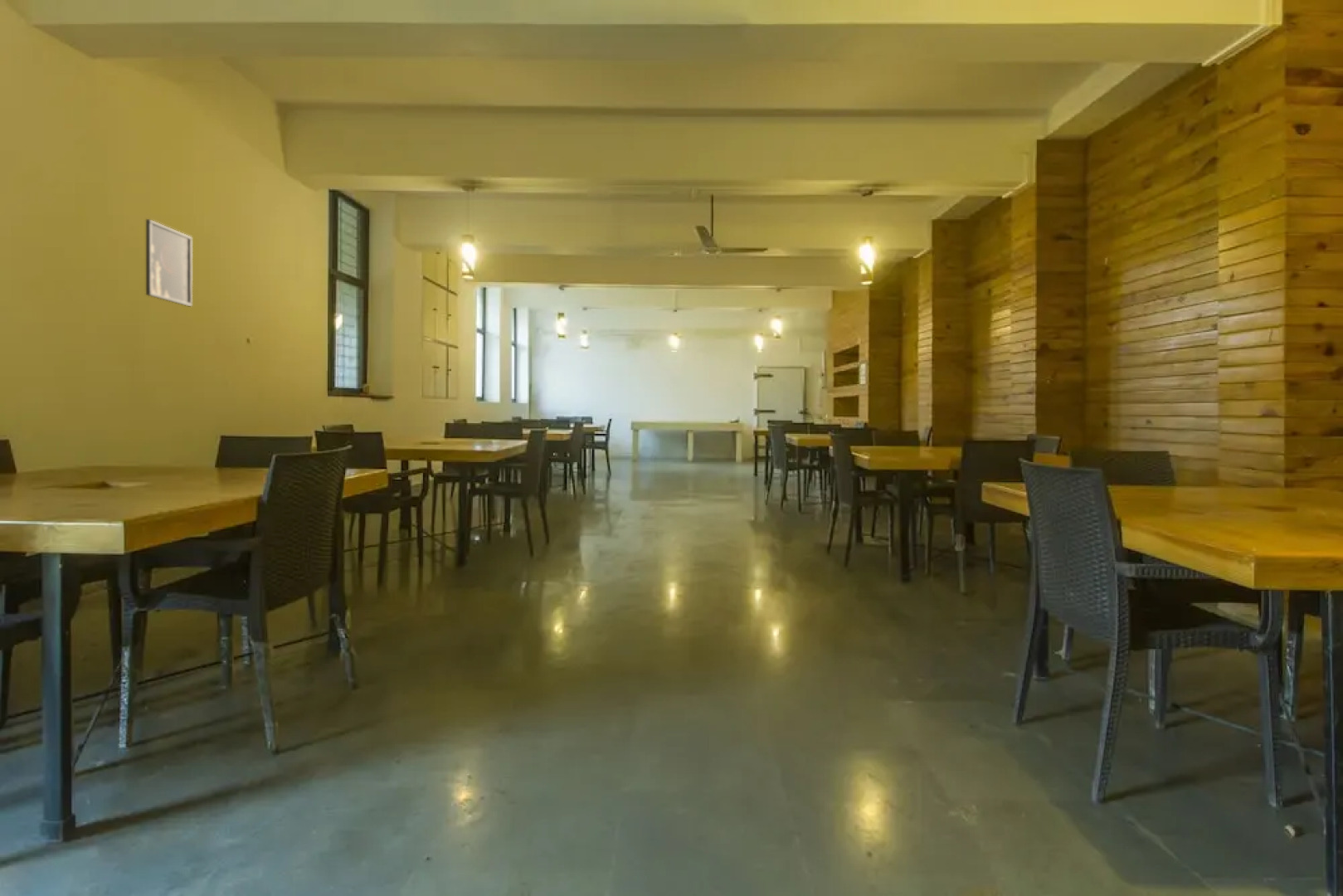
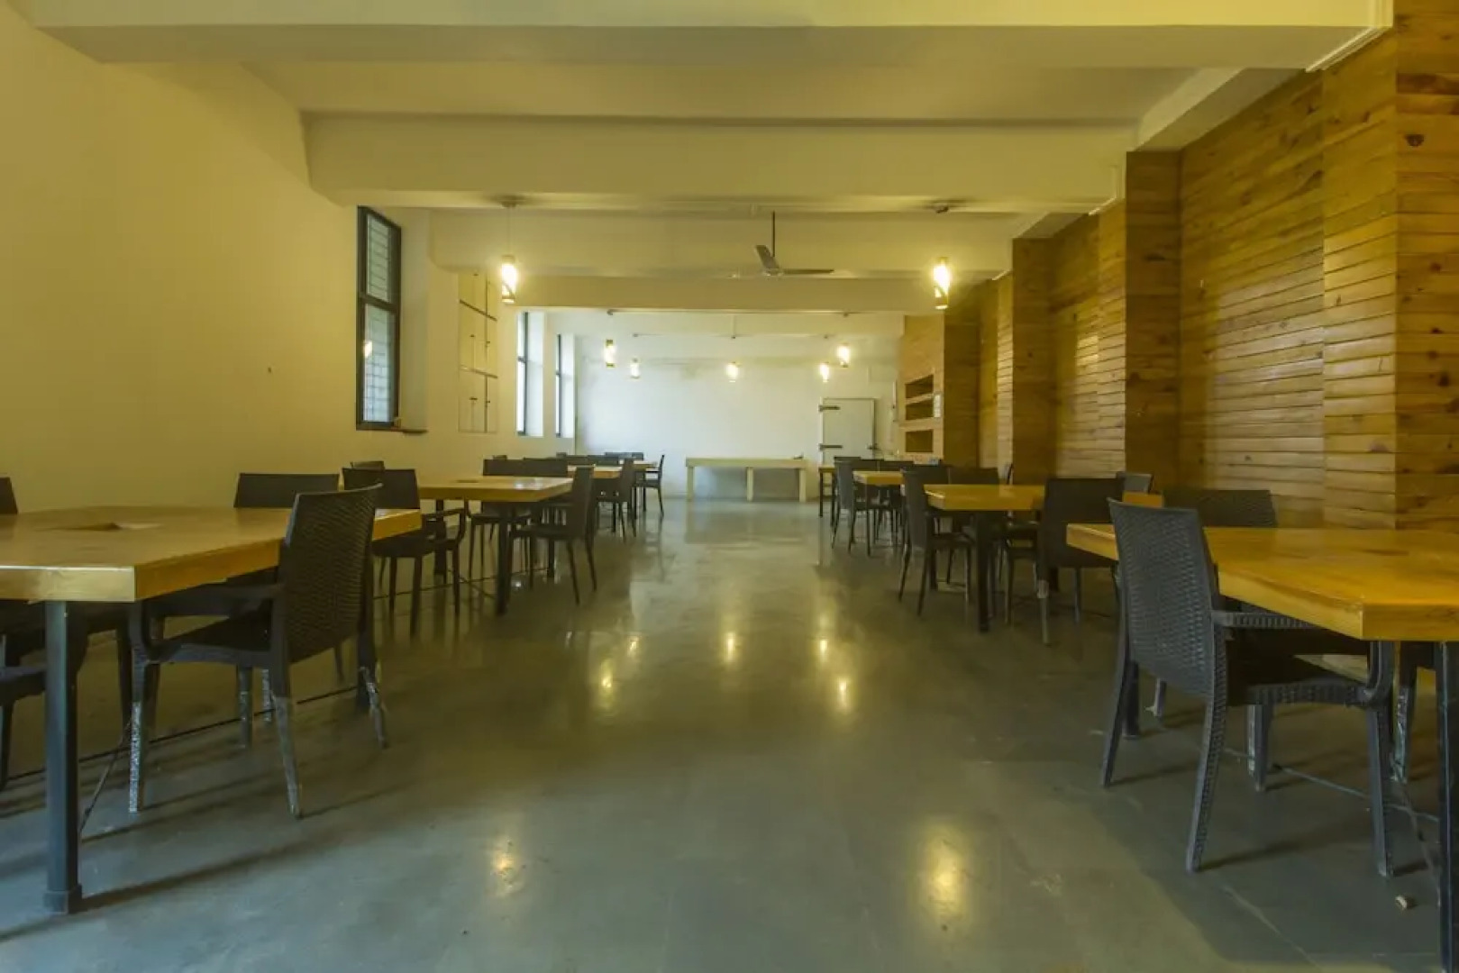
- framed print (169, 265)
